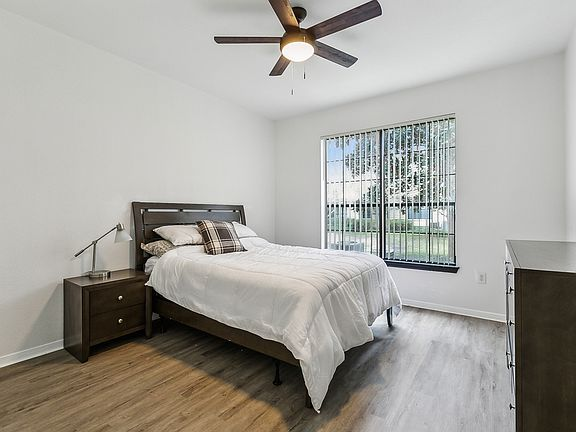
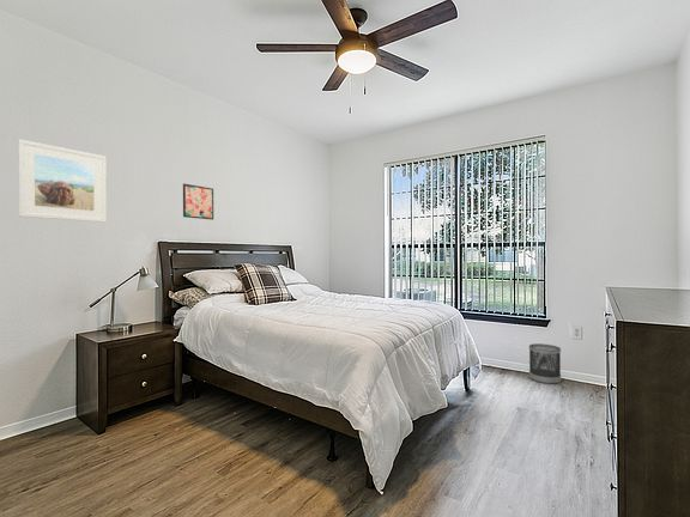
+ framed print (65, 183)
+ wall art (199, 202)
+ wastebasket (544, 363)
